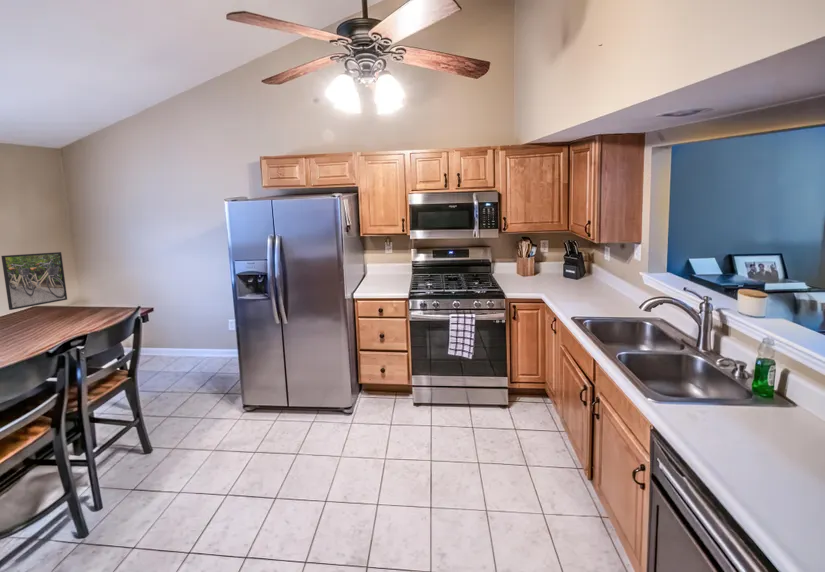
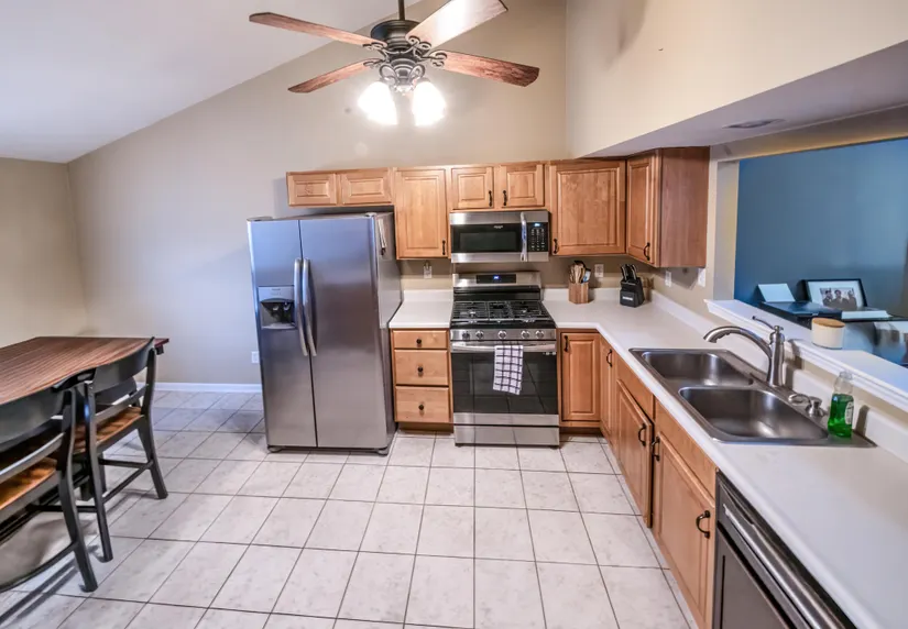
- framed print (36, 279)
